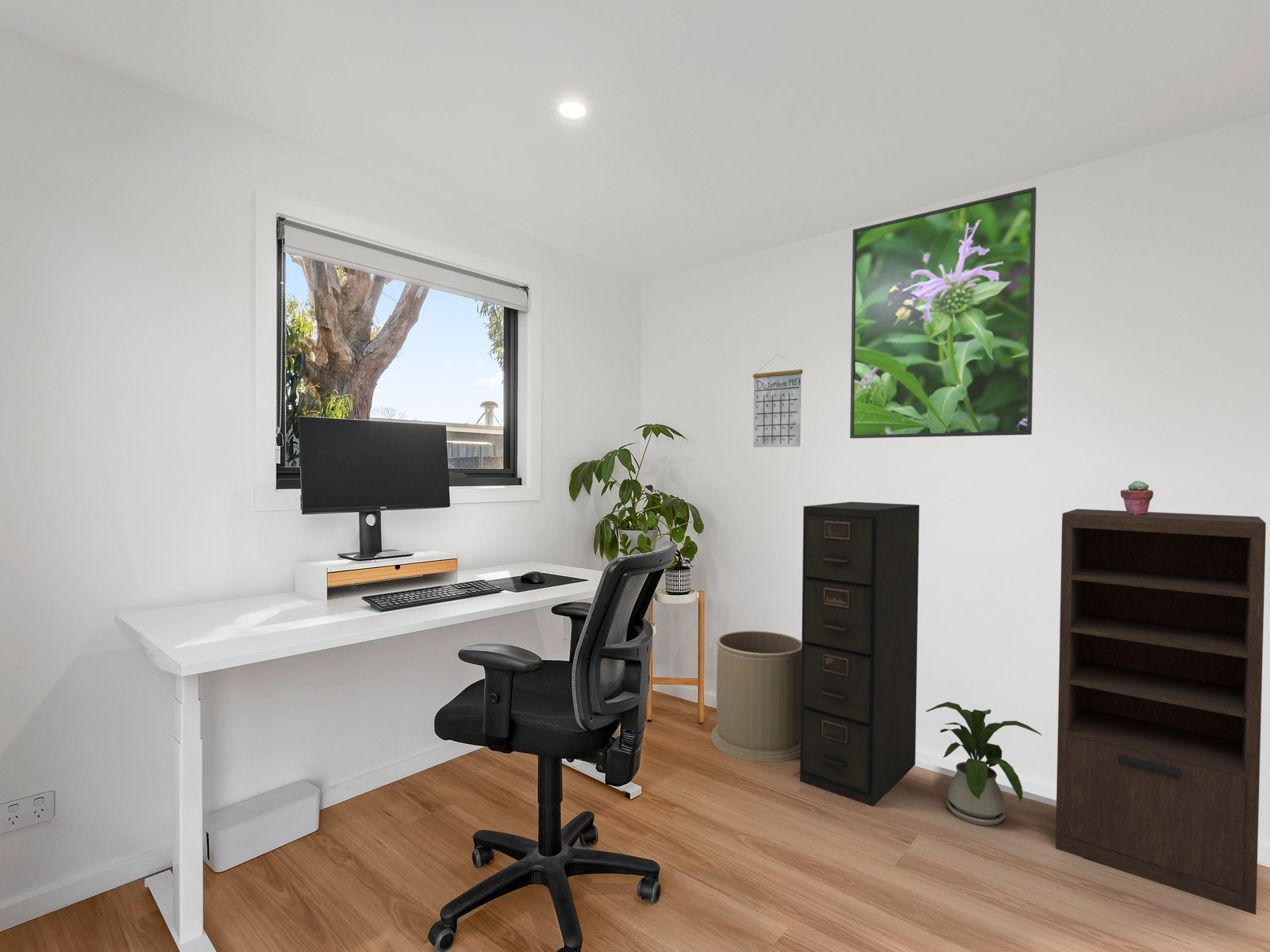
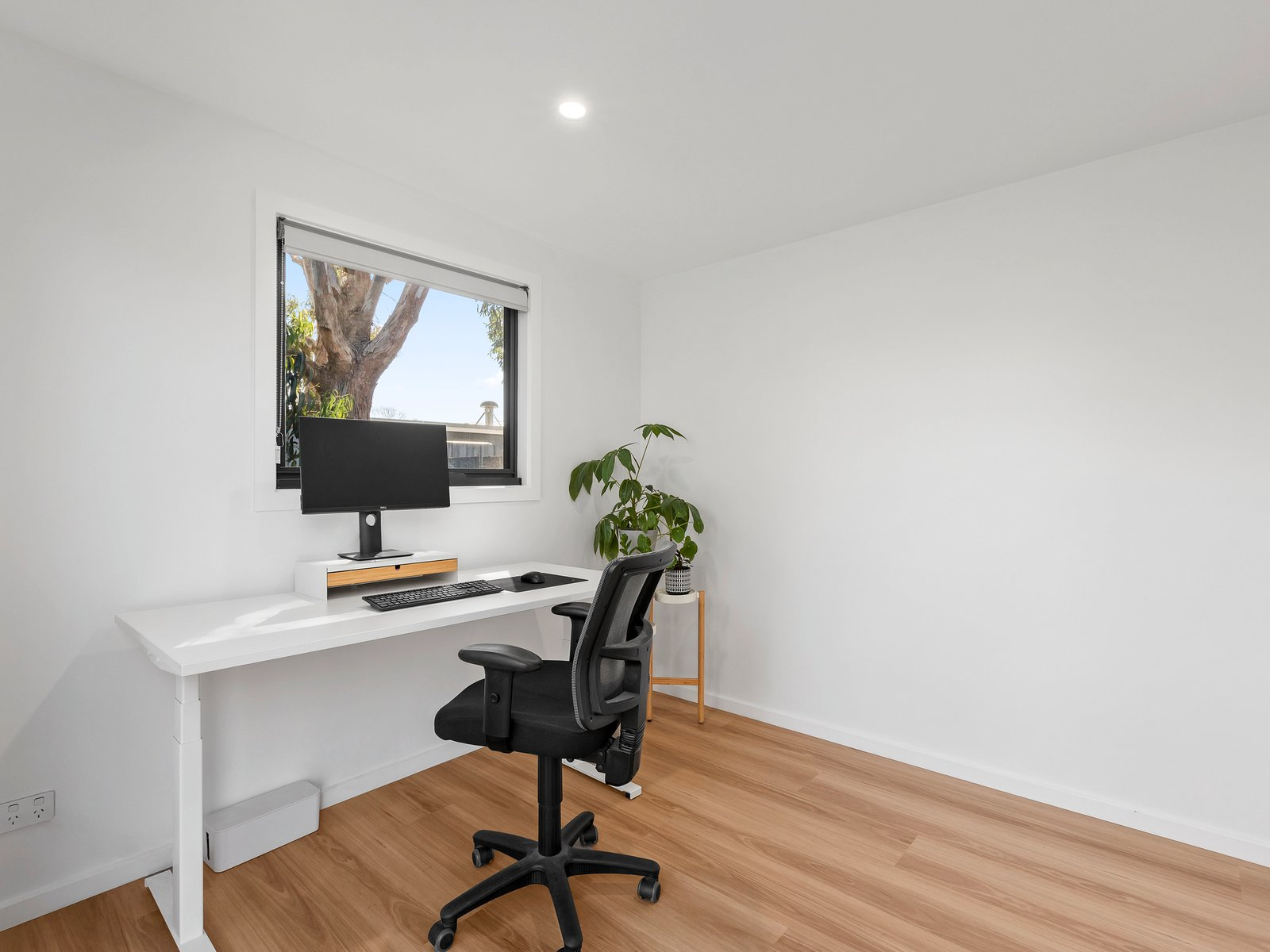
- filing cabinet (859, 640)
- calendar (776, 400)
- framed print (935, 324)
- house plant (983, 752)
- trash can (759, 691)
- potted succulent (1137, 497)
- shelving unit (1154, 687)
